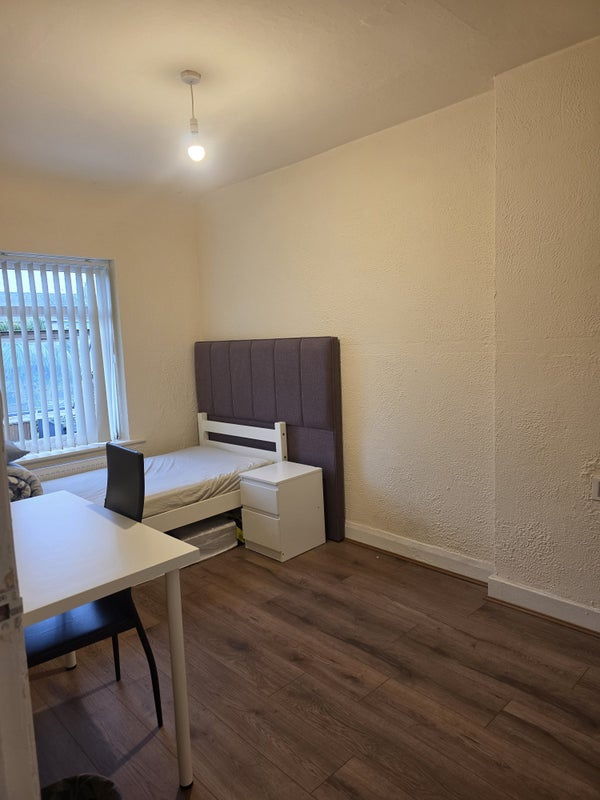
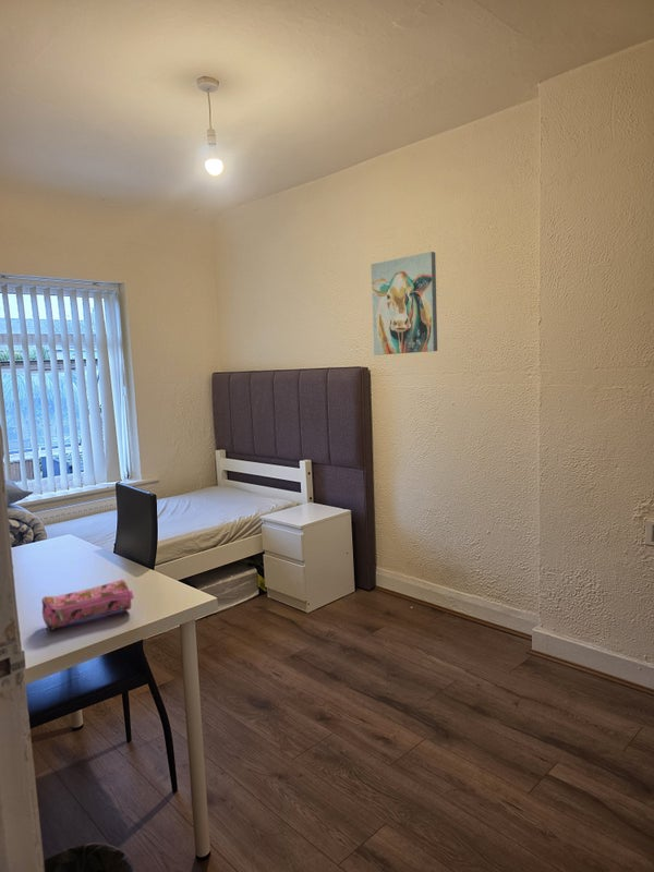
+ pencil case (88, 603)
+ wall art (402, 305)
